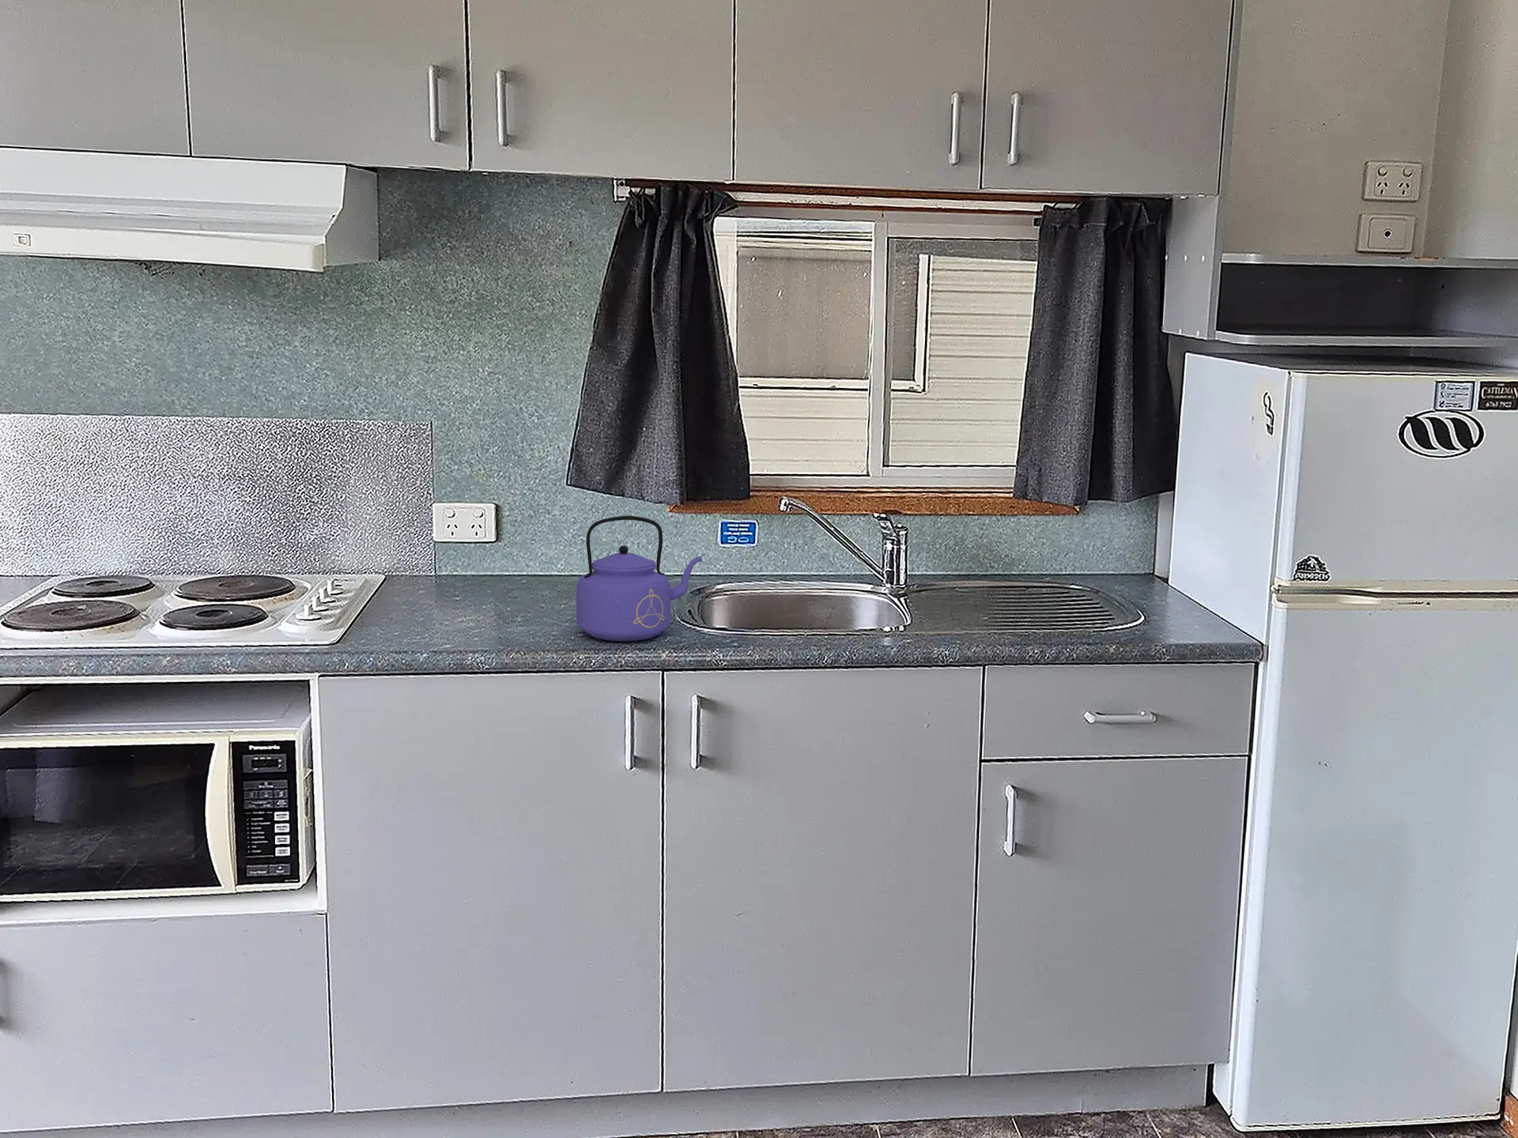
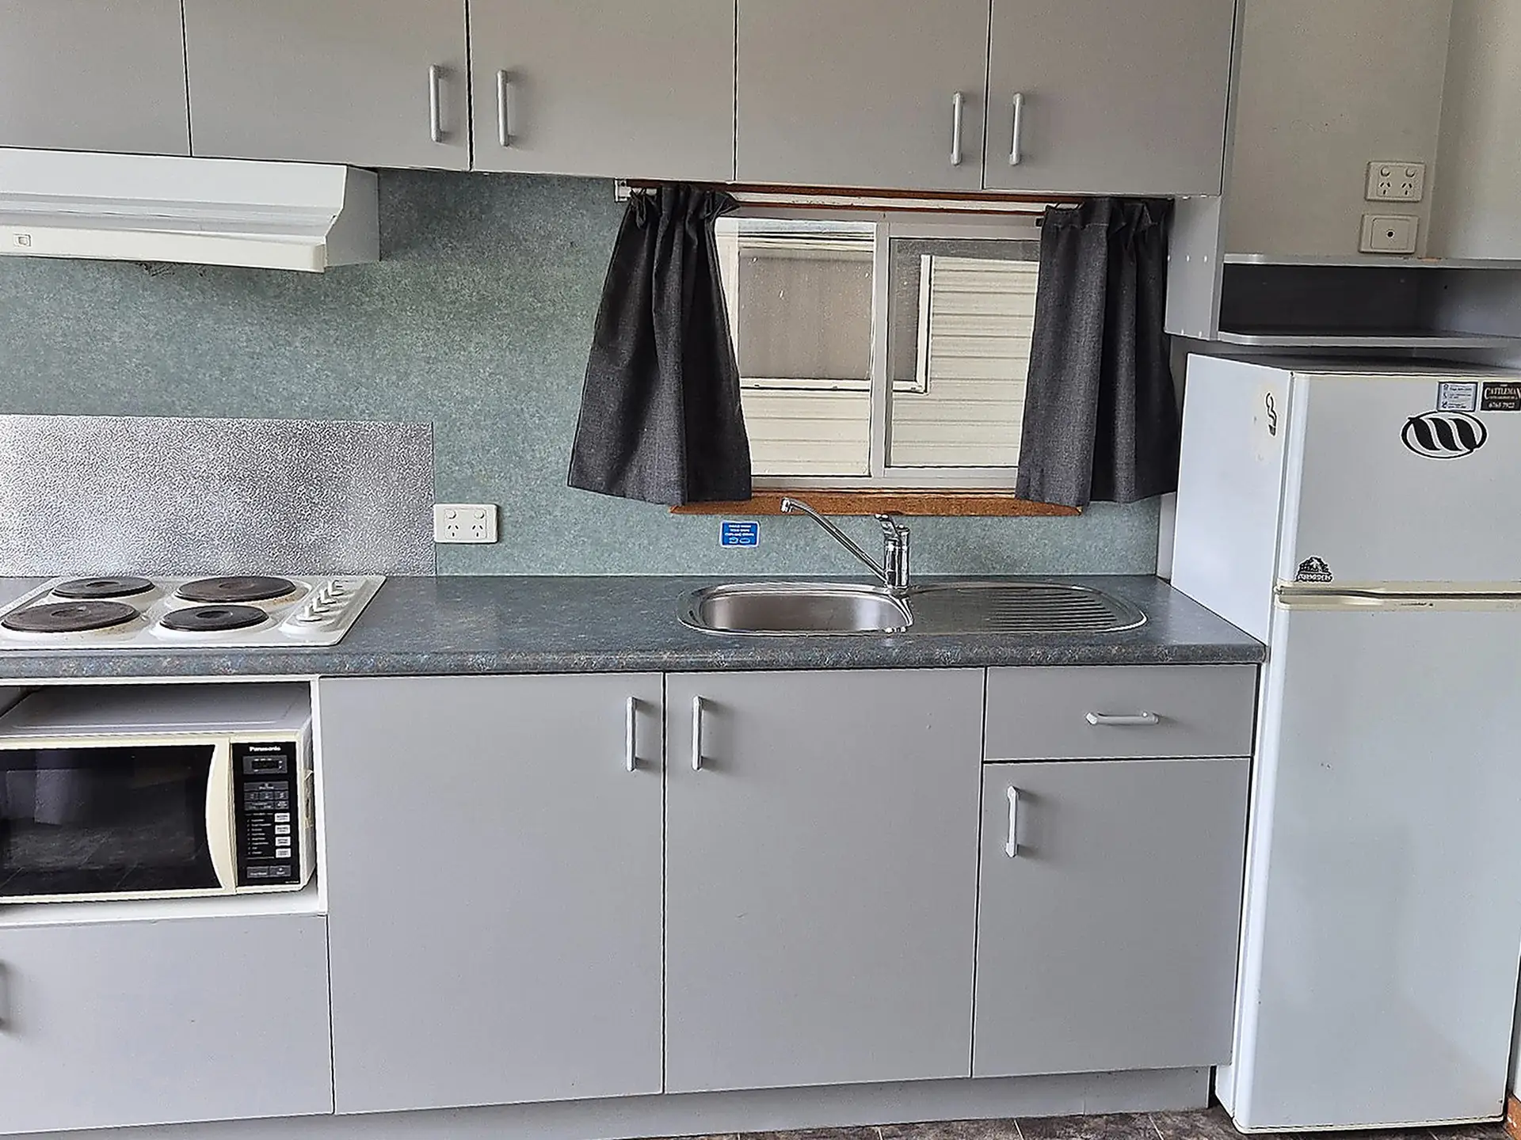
- kettle (639, 575)
